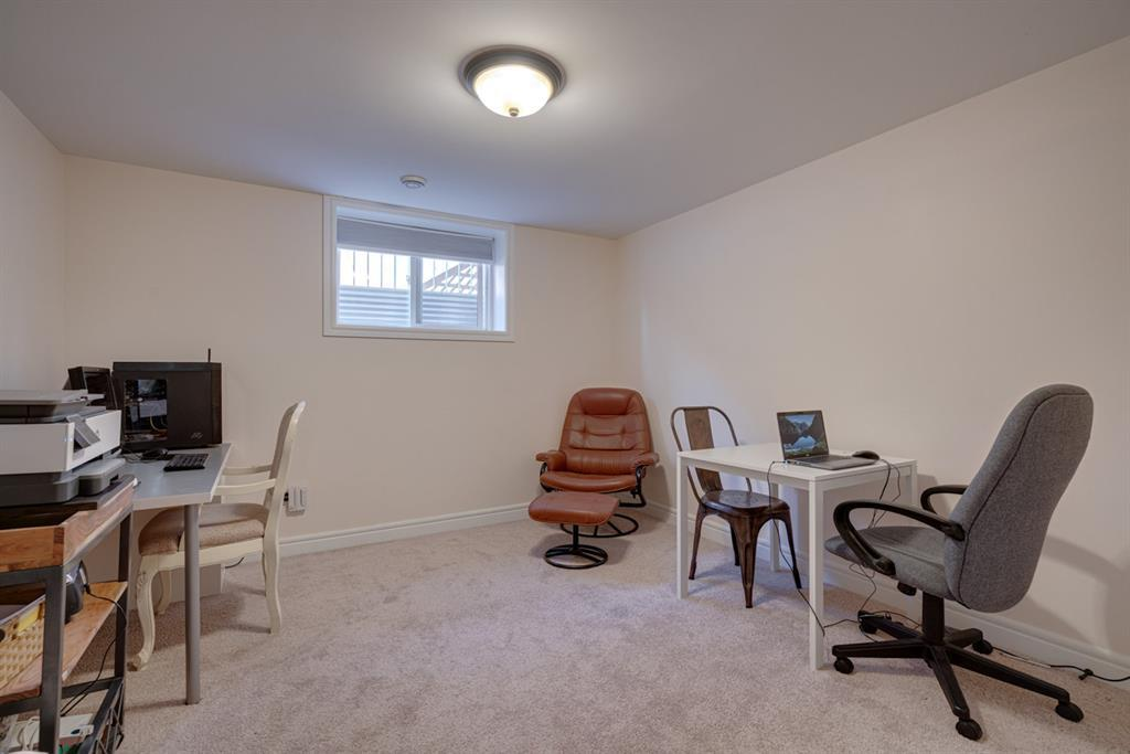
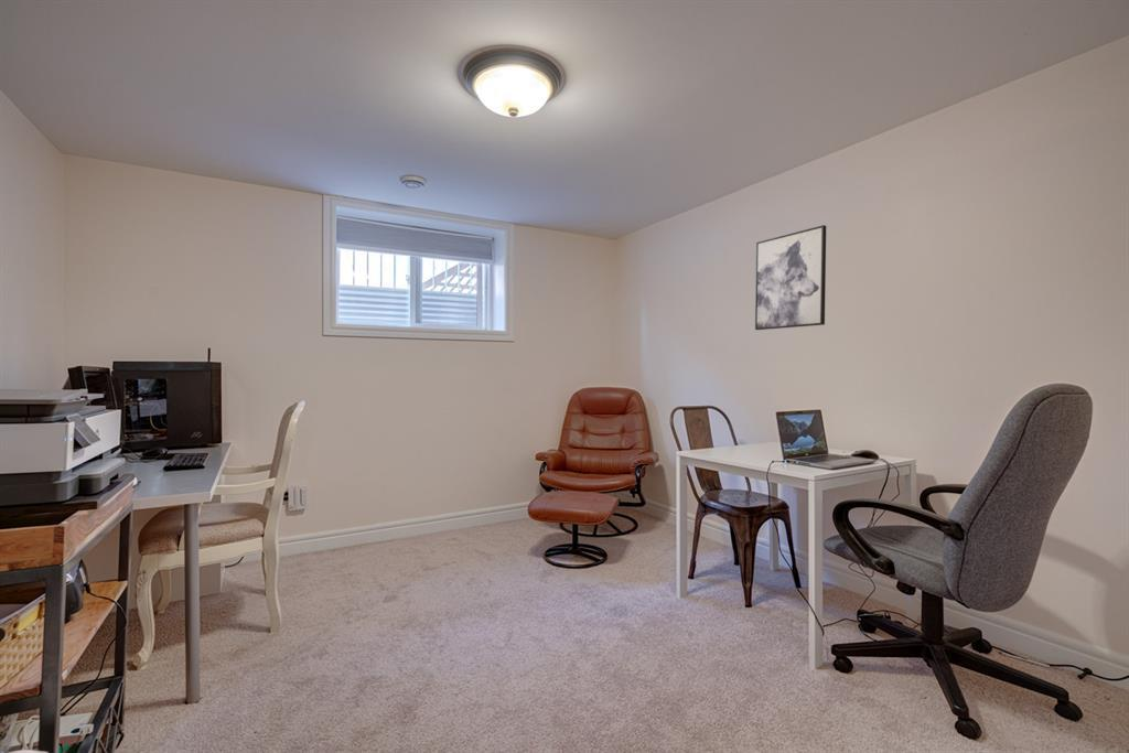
+ wall art (788, 280)
